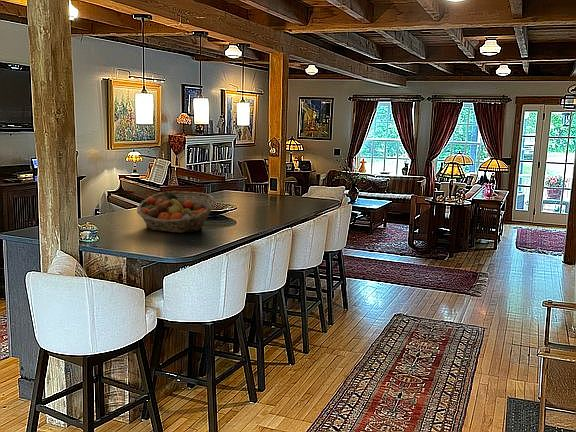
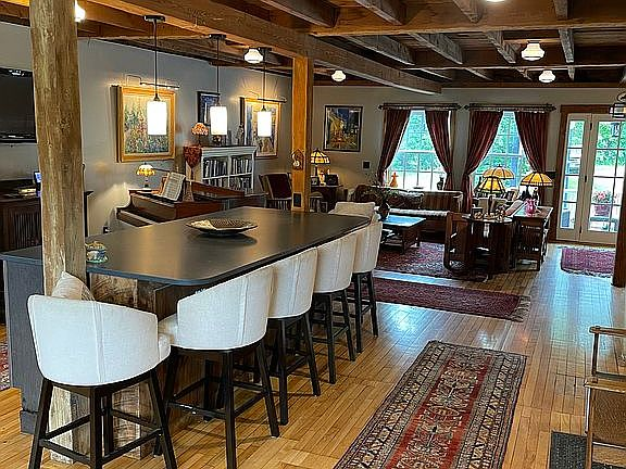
- fruit basket (176, 211)
